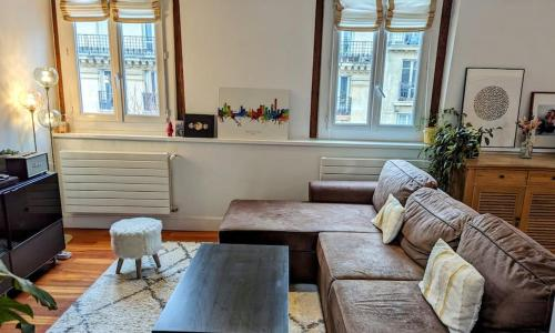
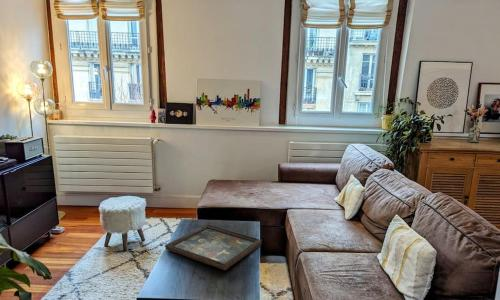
+ decorative tray (214, 244)
